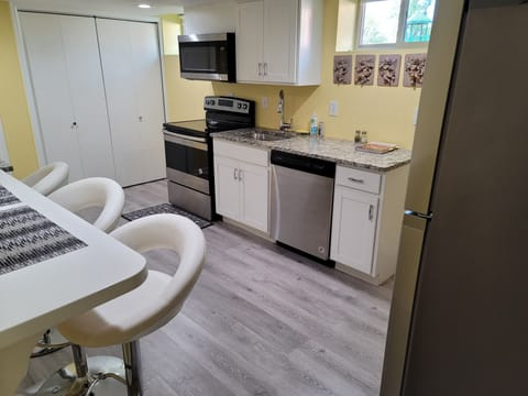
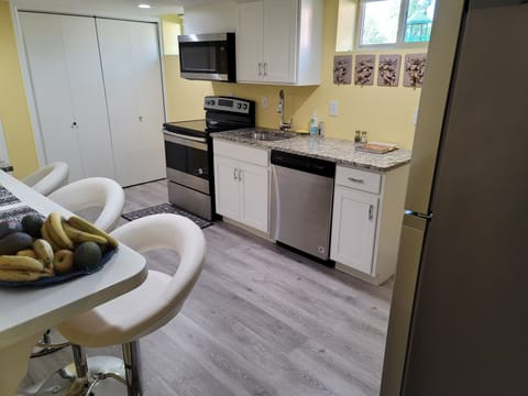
+ fruit bowl (50, 238)
